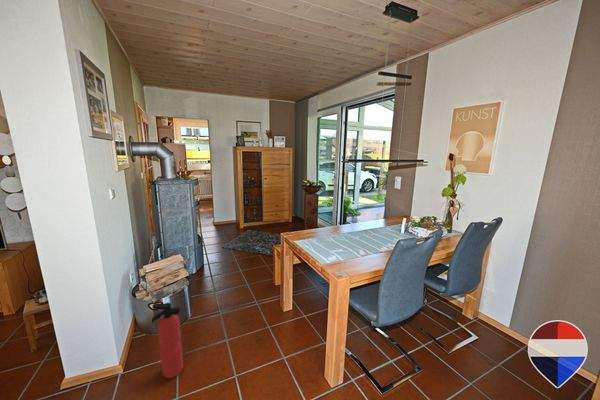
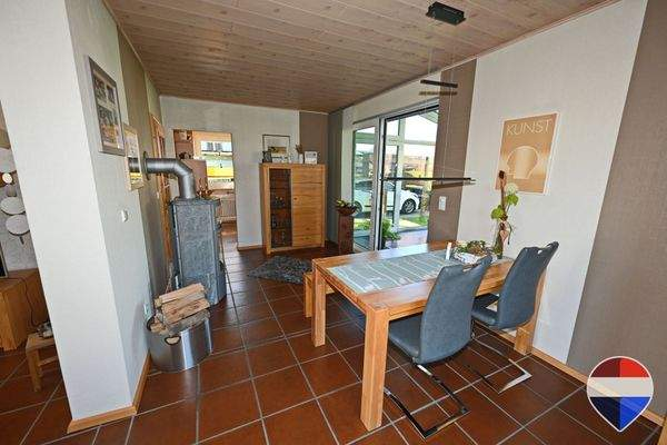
- fire extinguisher (168, 338)
